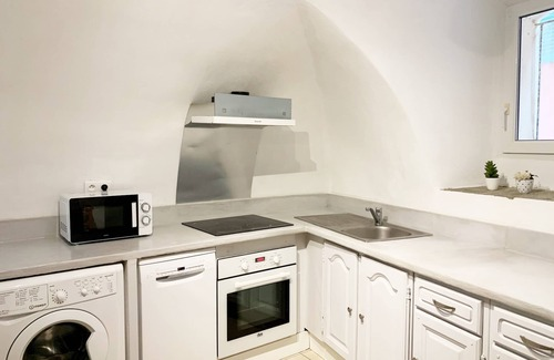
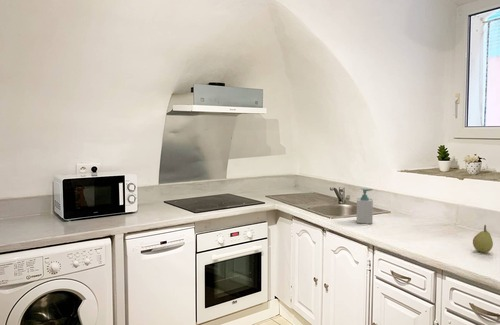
+ fruit (482, 238)
+ soap bottle (364, 205)
